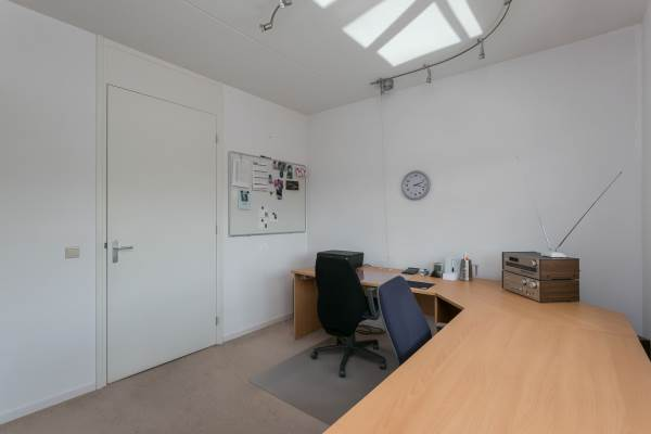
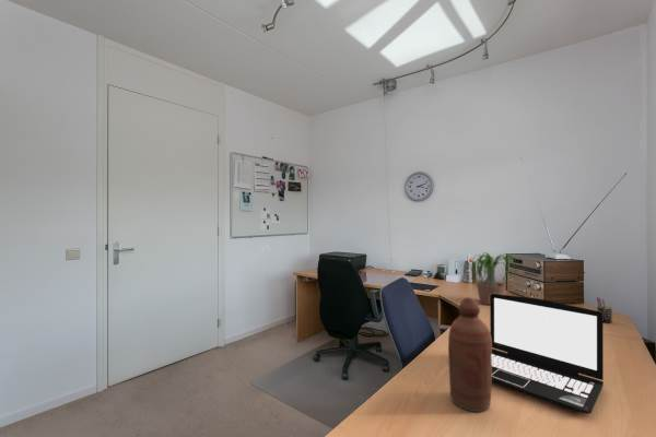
+ pen holder (602, 309)
+ bottle (469, 350)
+ laptop (530, 342)
+ potted plant (491, 276)
